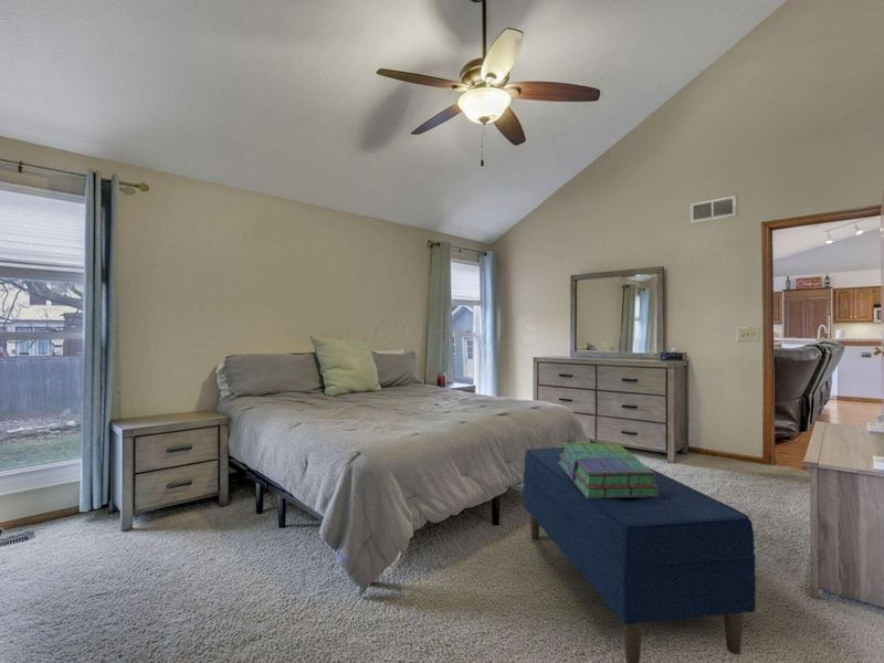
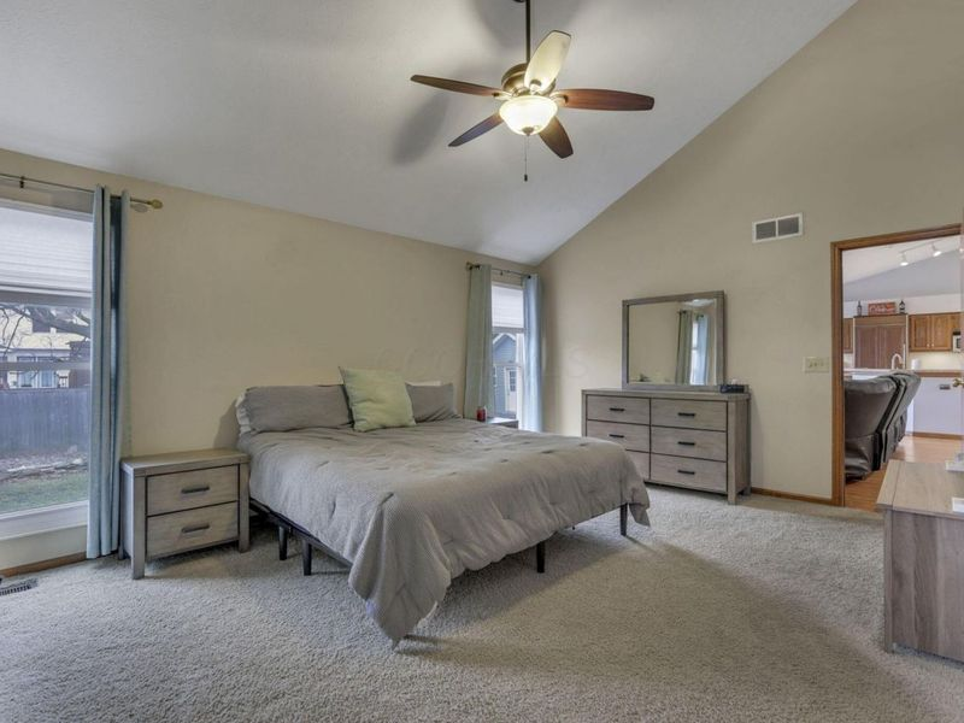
- stack of books (603, 470)
- bench (612, 528)
